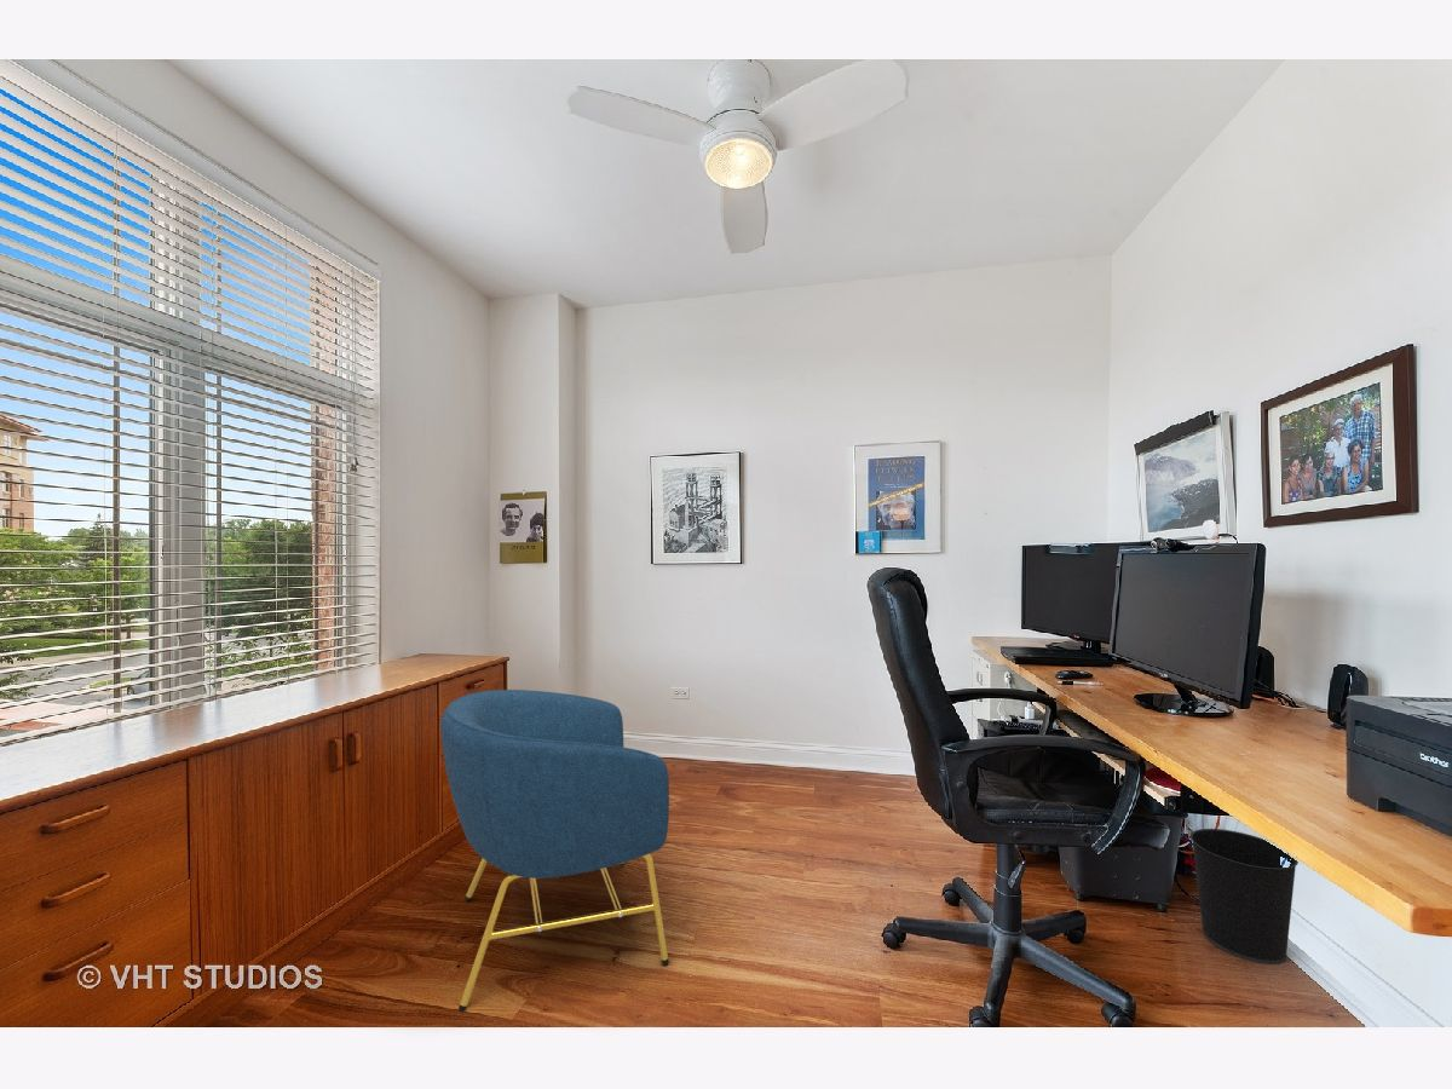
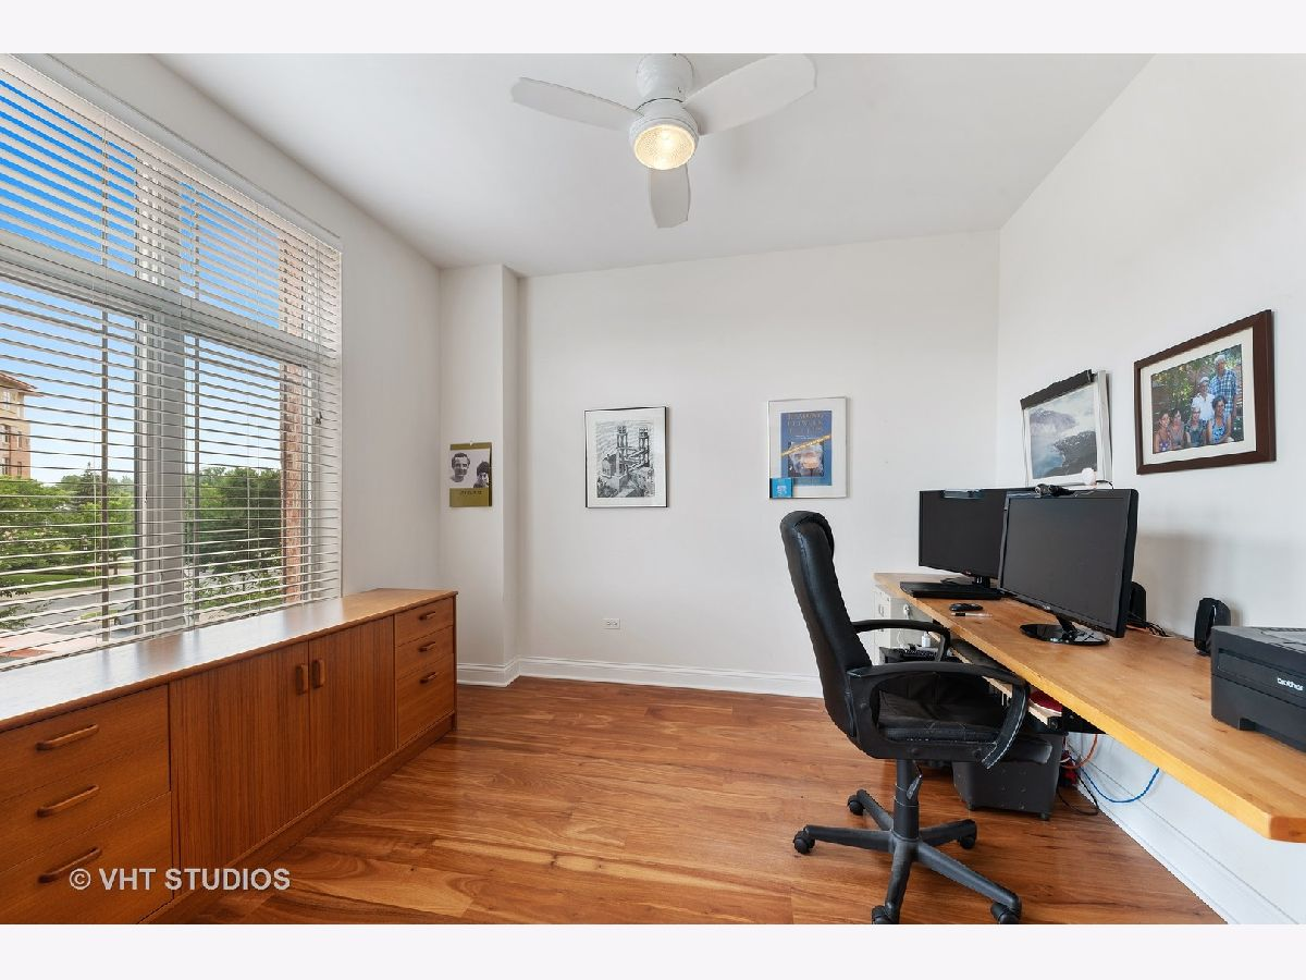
- armchair (548, 813)
- wastebasket (1241, 894)
